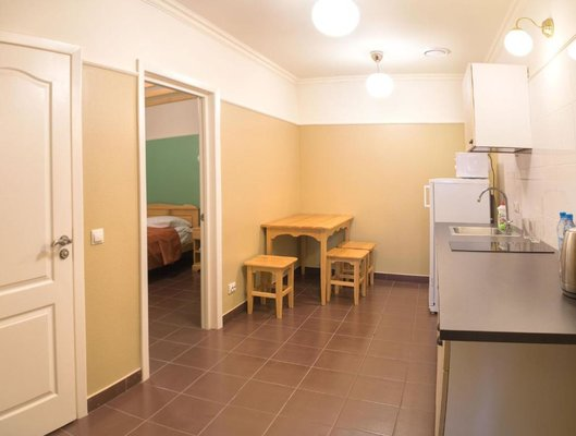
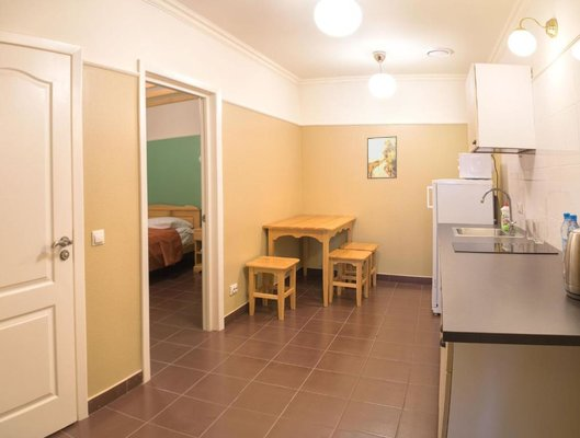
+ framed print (382, 158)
